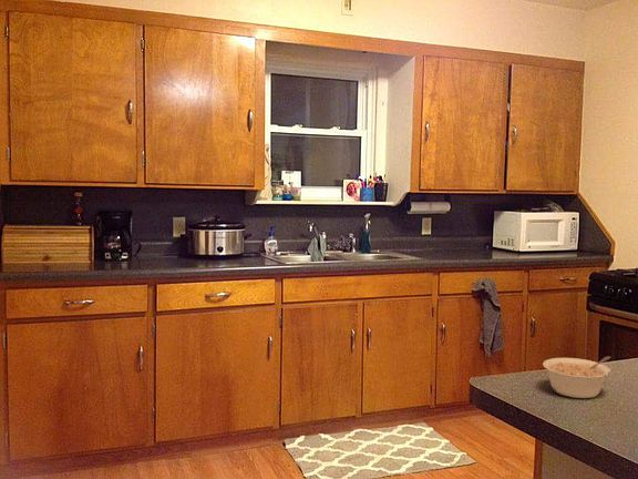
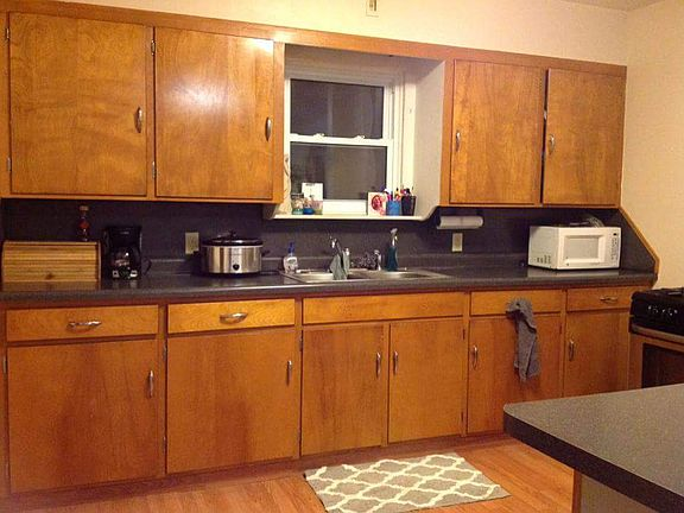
- legume (576, 375)
